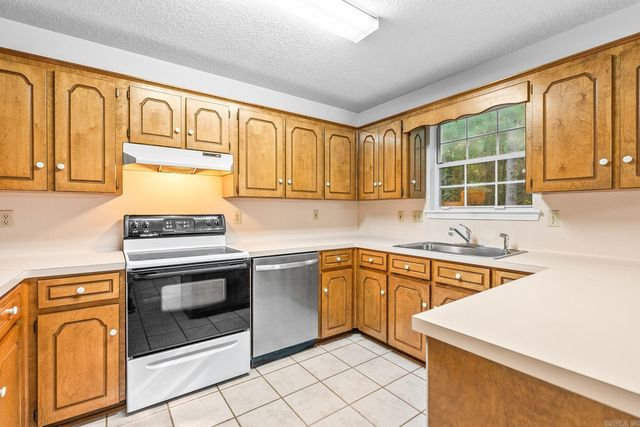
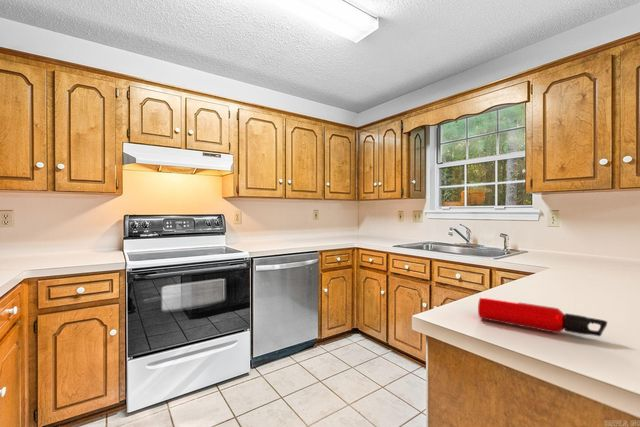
+ water bottle (534, 317)
